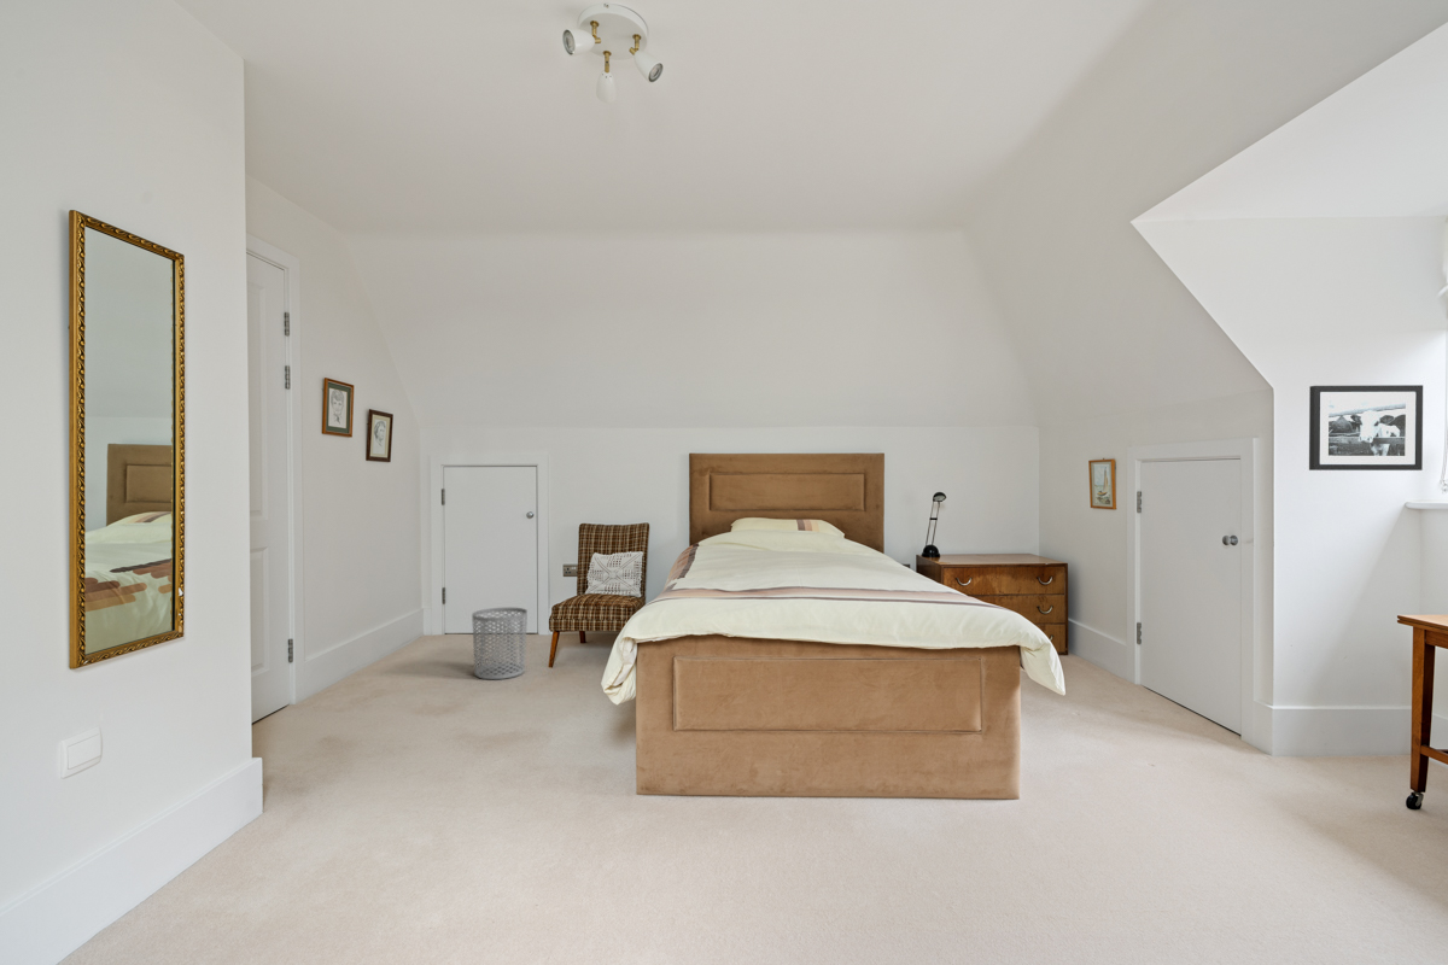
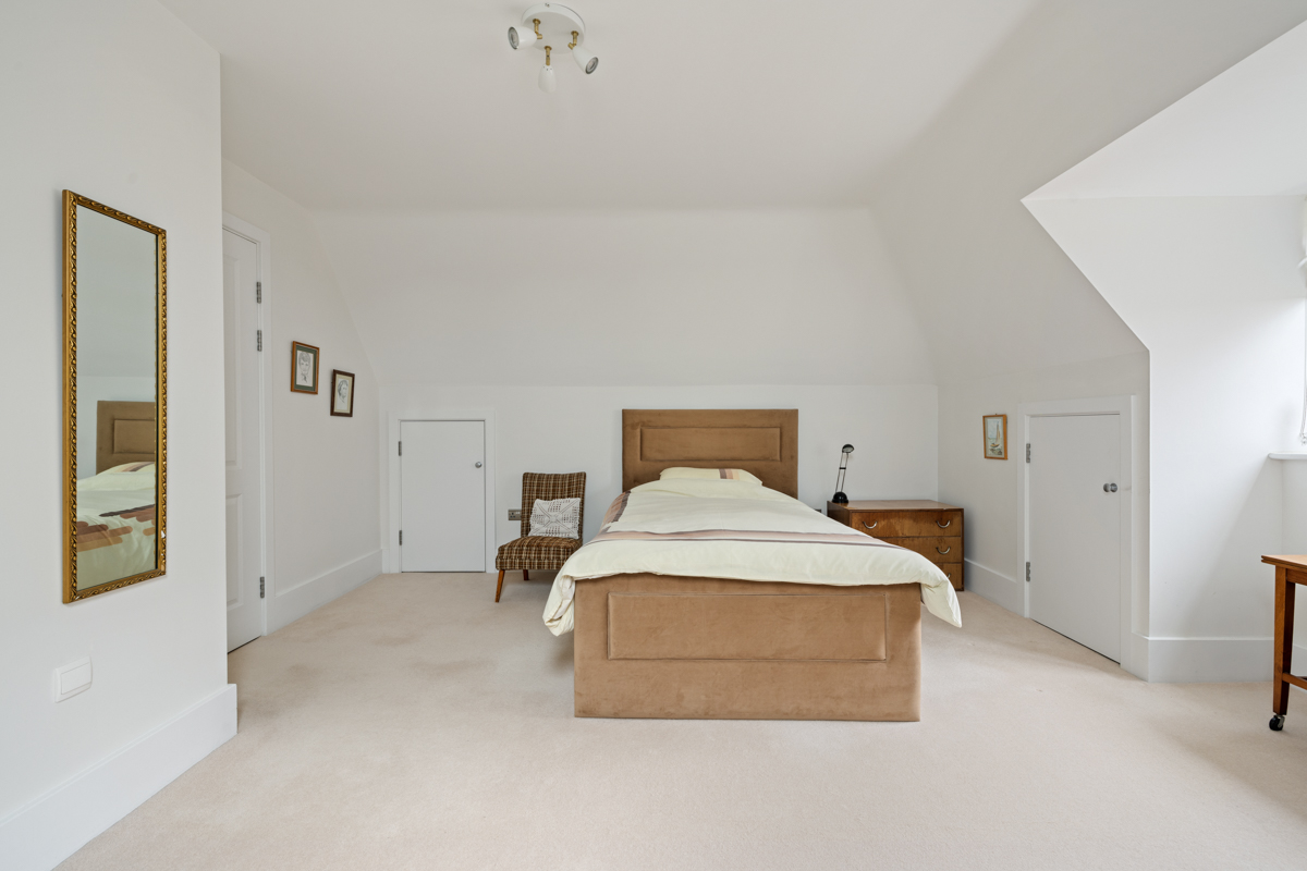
- picture frame (1365, 427)
- waste bin (500, 642)
